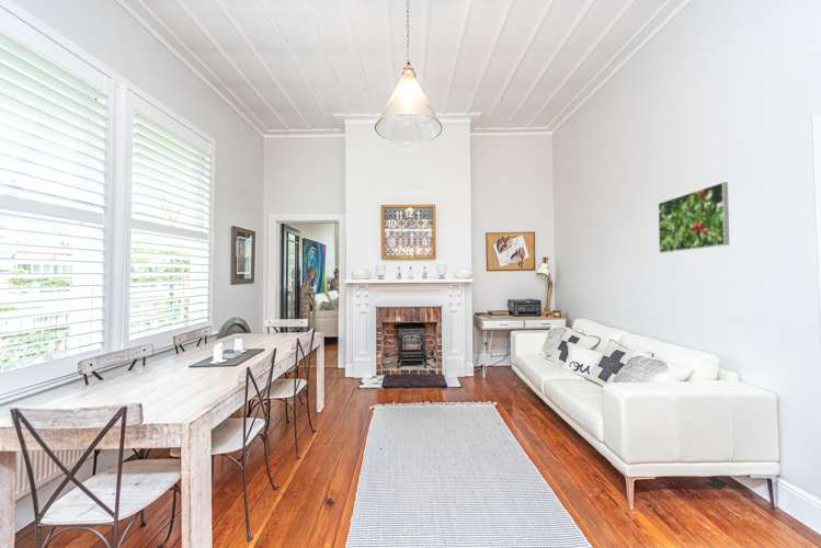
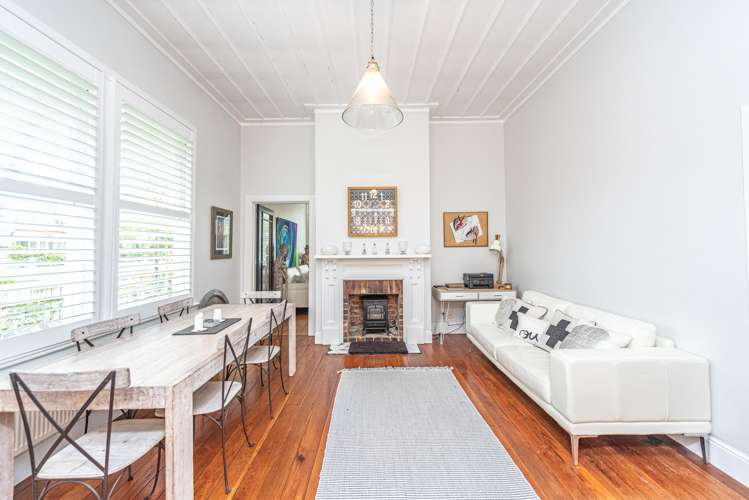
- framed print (689, 221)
